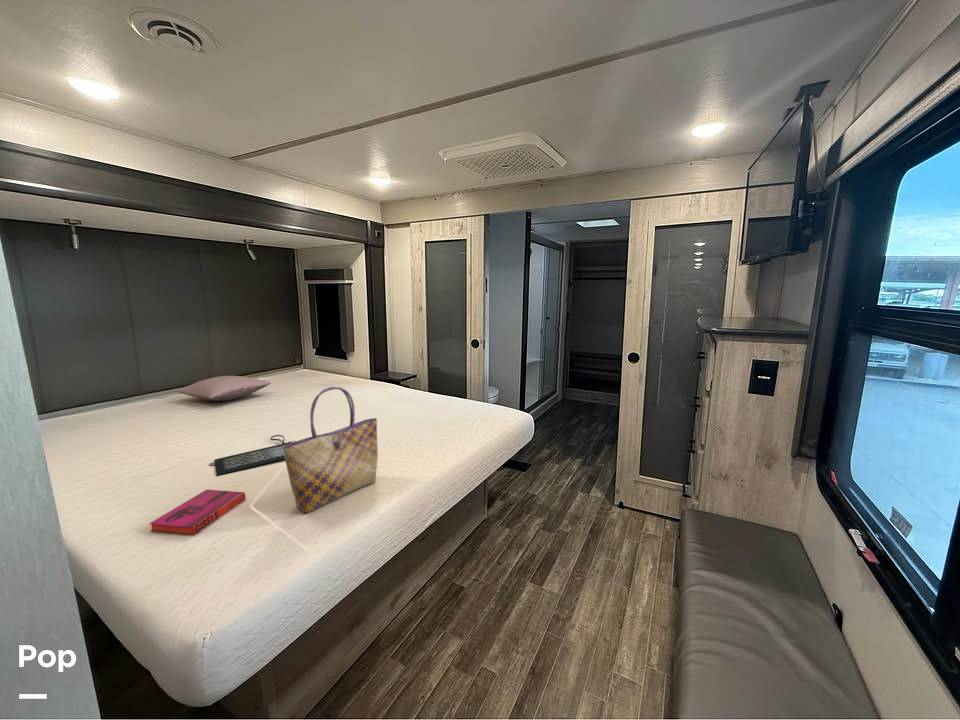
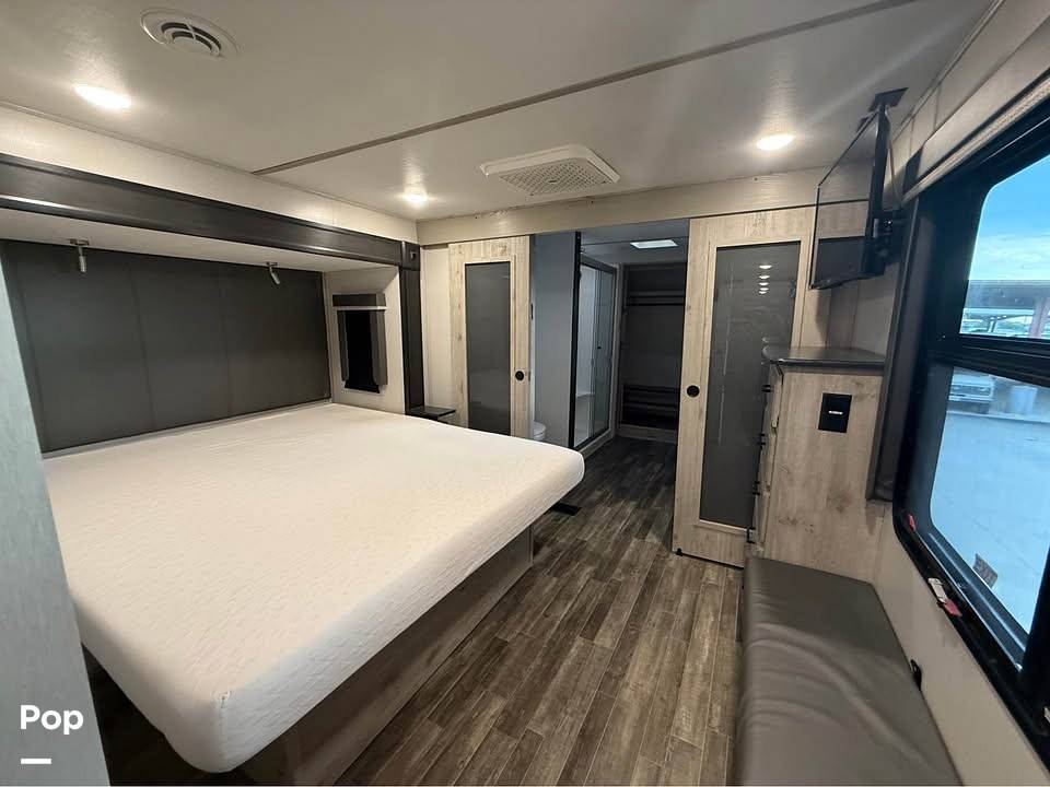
- tote bag (335, 441)
- clutch bag (261, 455)
- pillow (224, 387)
- hardback book (201, 510)
